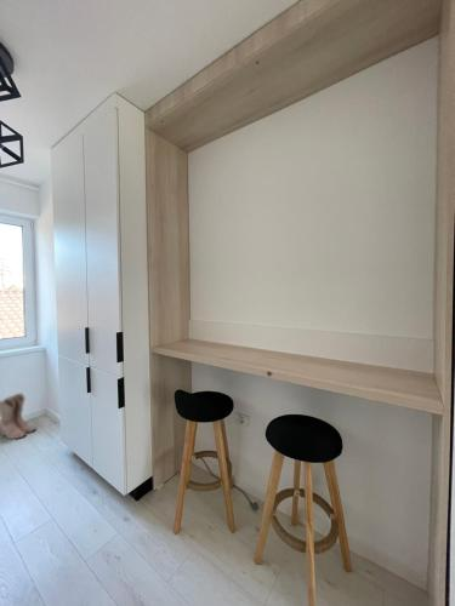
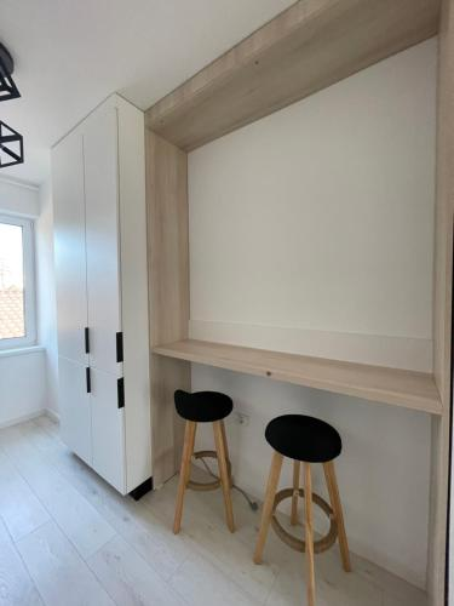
- boots (17, 413)
